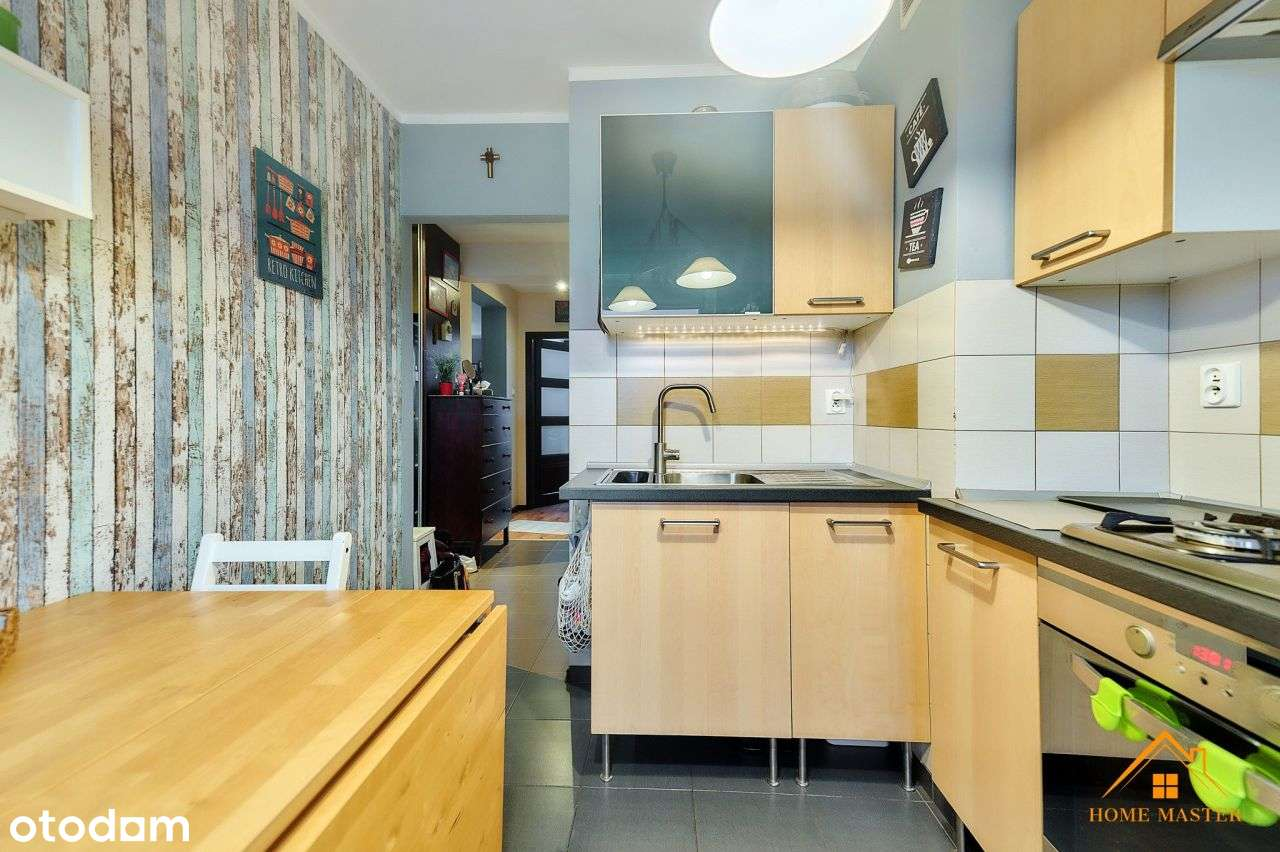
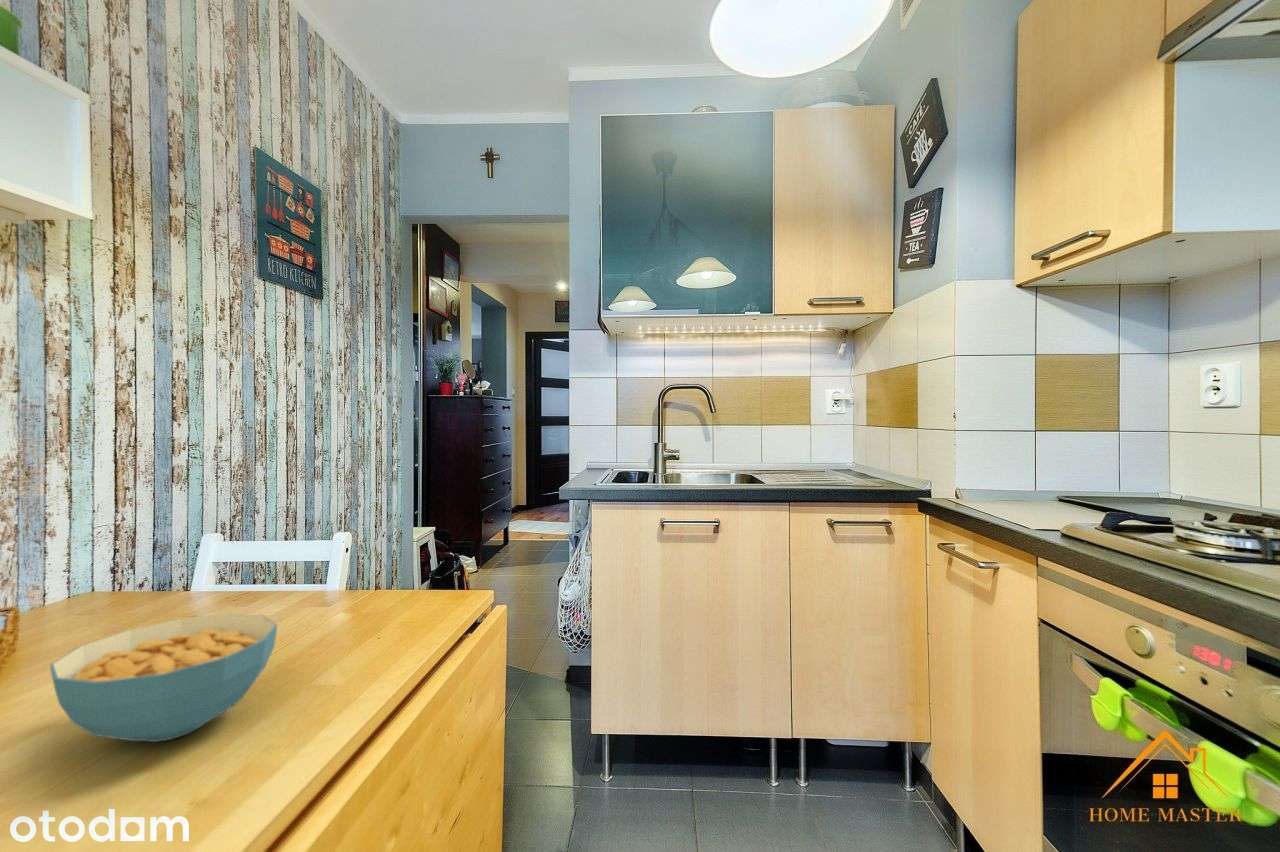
+ cereal bowl (174, 685)
